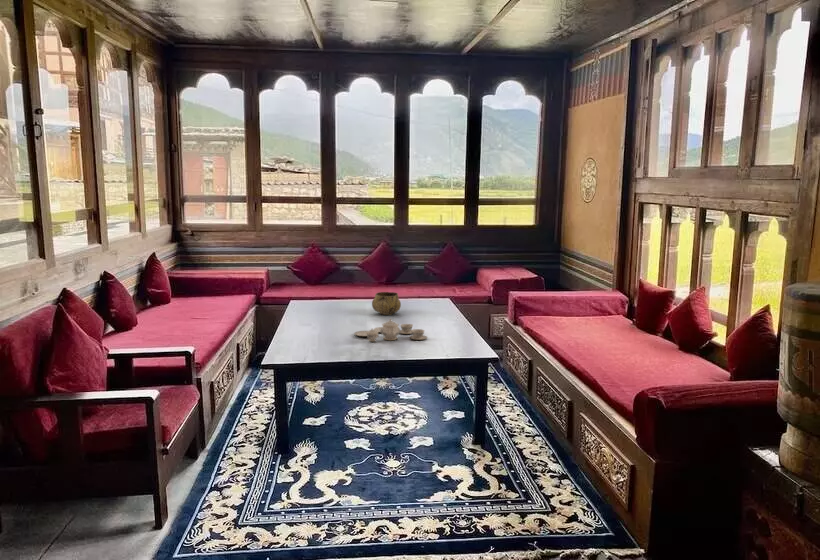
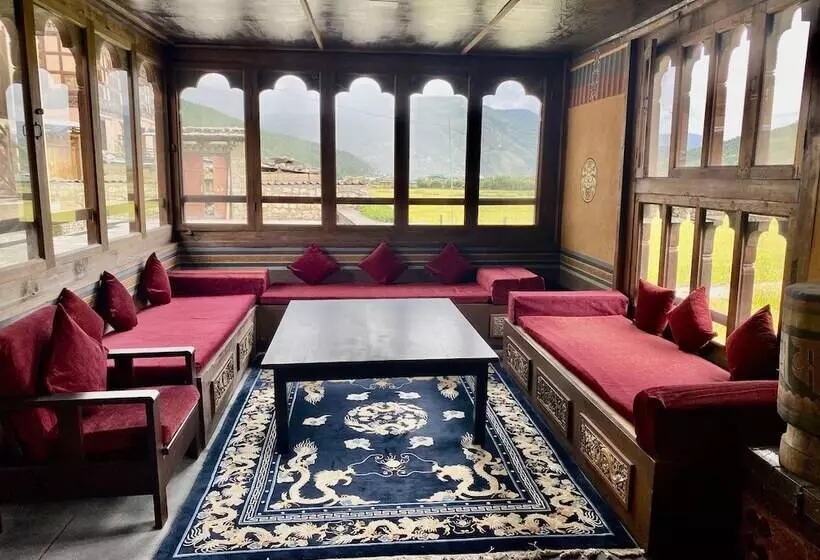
- chinaware (389, 325)
- decorative bowl (386, 303)
